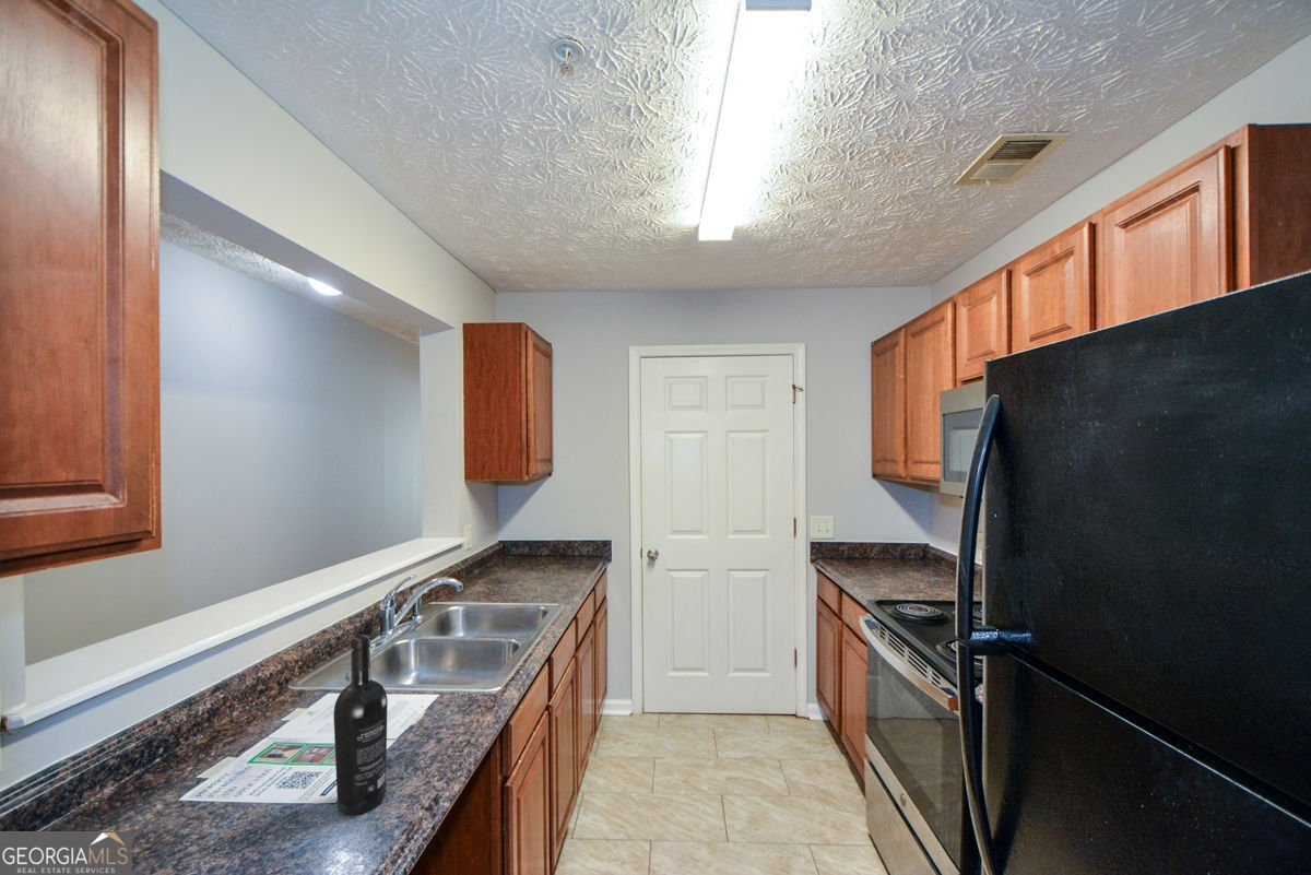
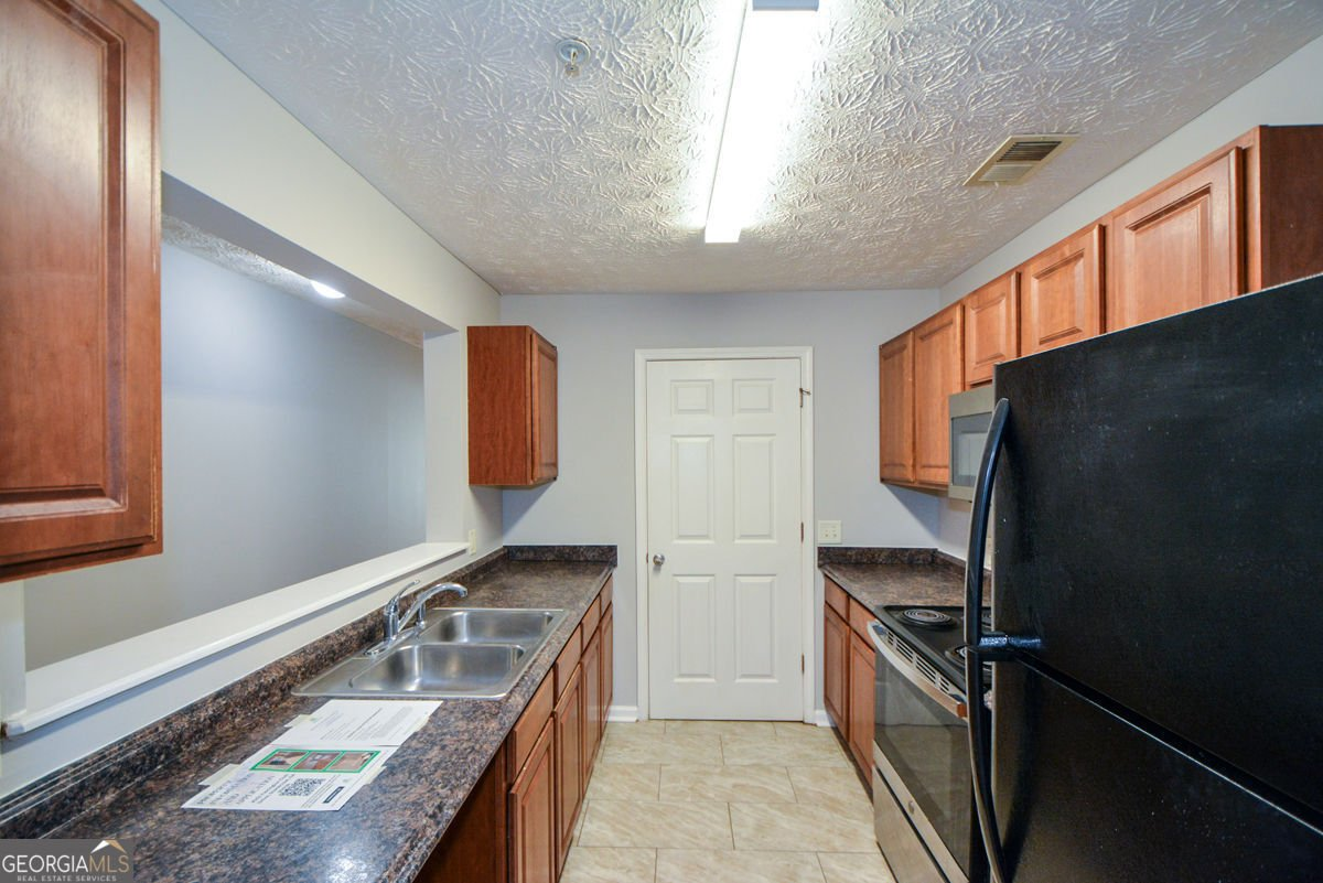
- wine bottle (361, 719)
